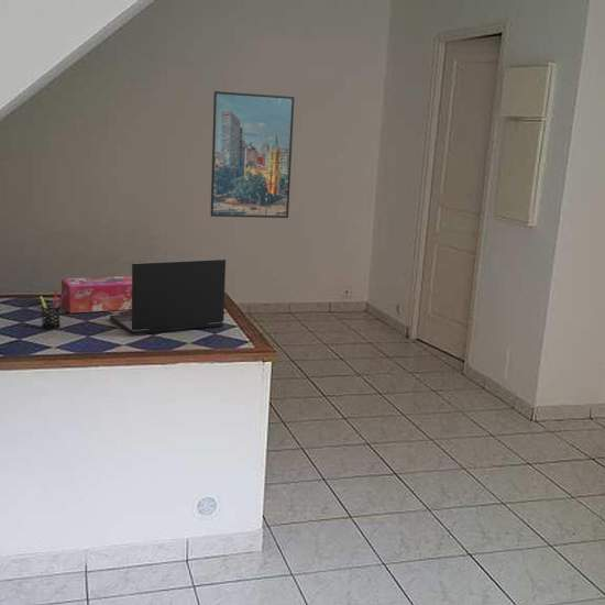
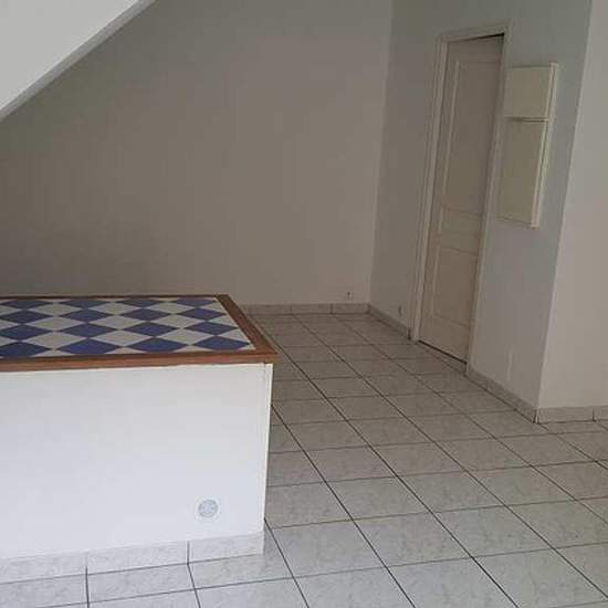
- tissue box (103, 294)
- laptop (167, 289)
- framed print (252, 156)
- pen holder (50, 308)
